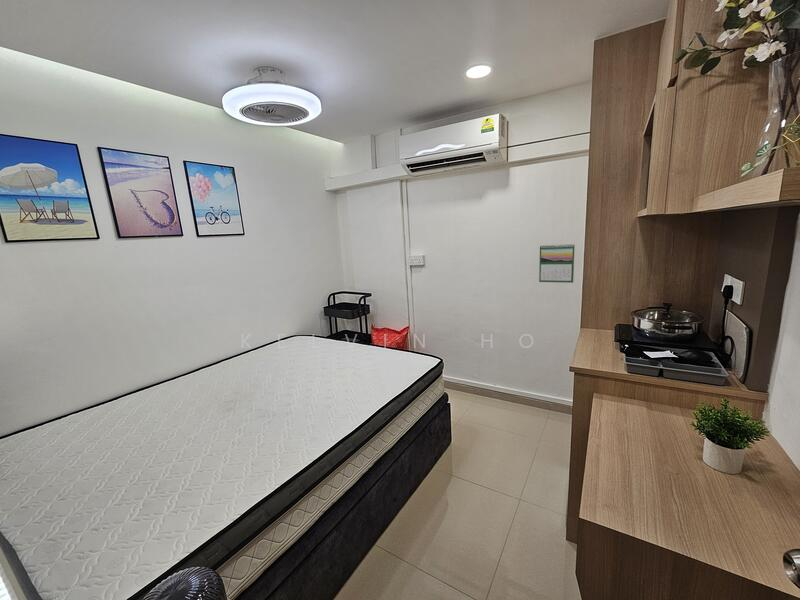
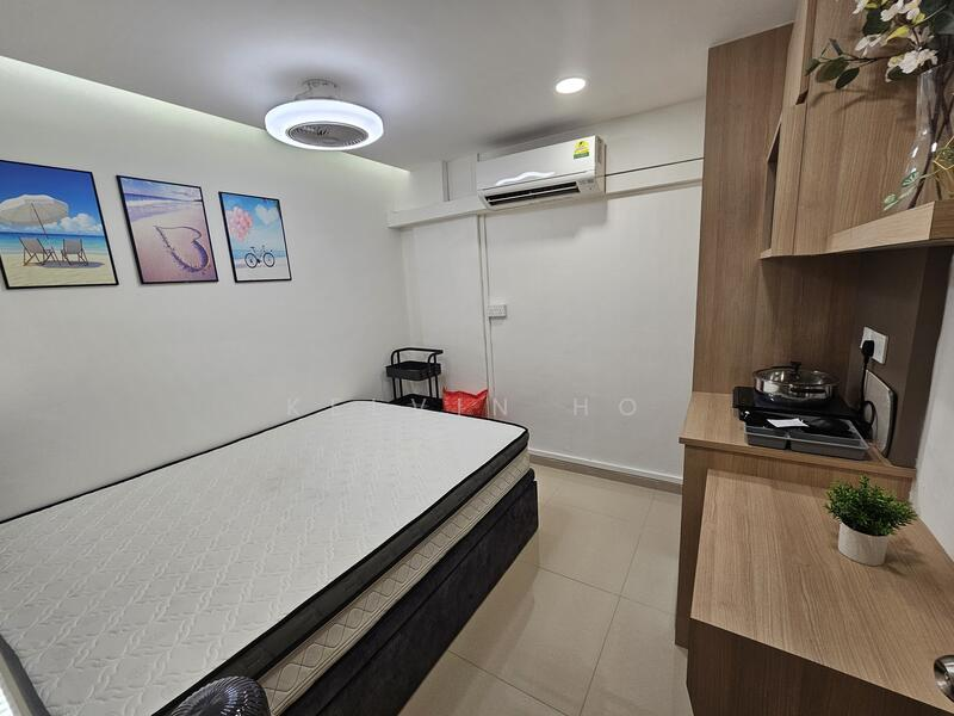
- calendar (556, 263)
